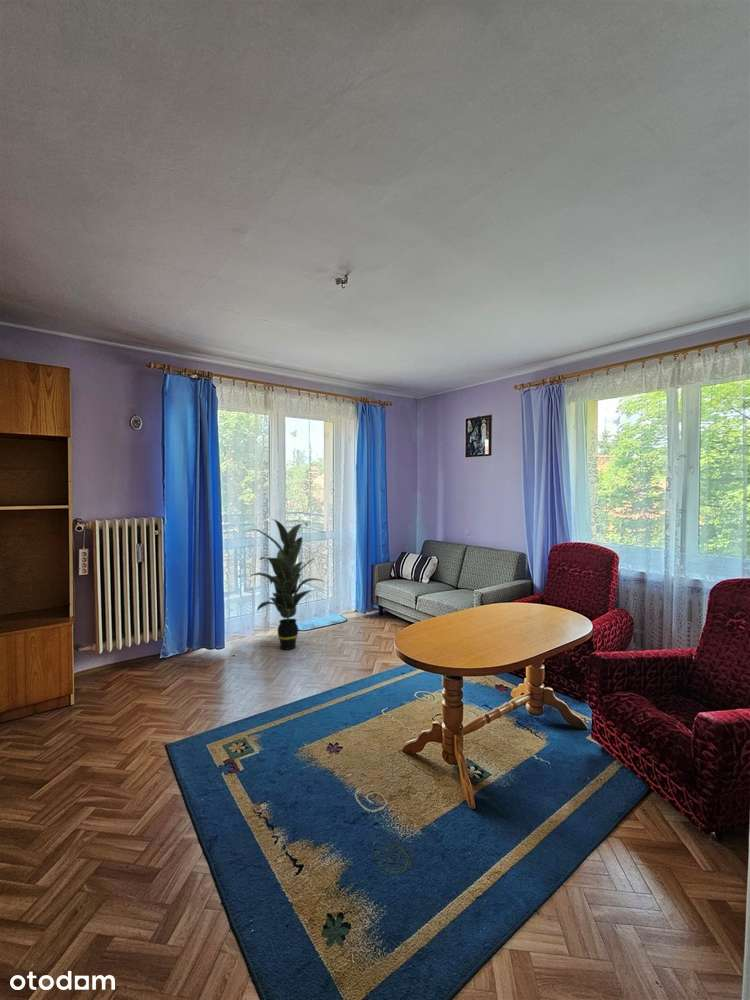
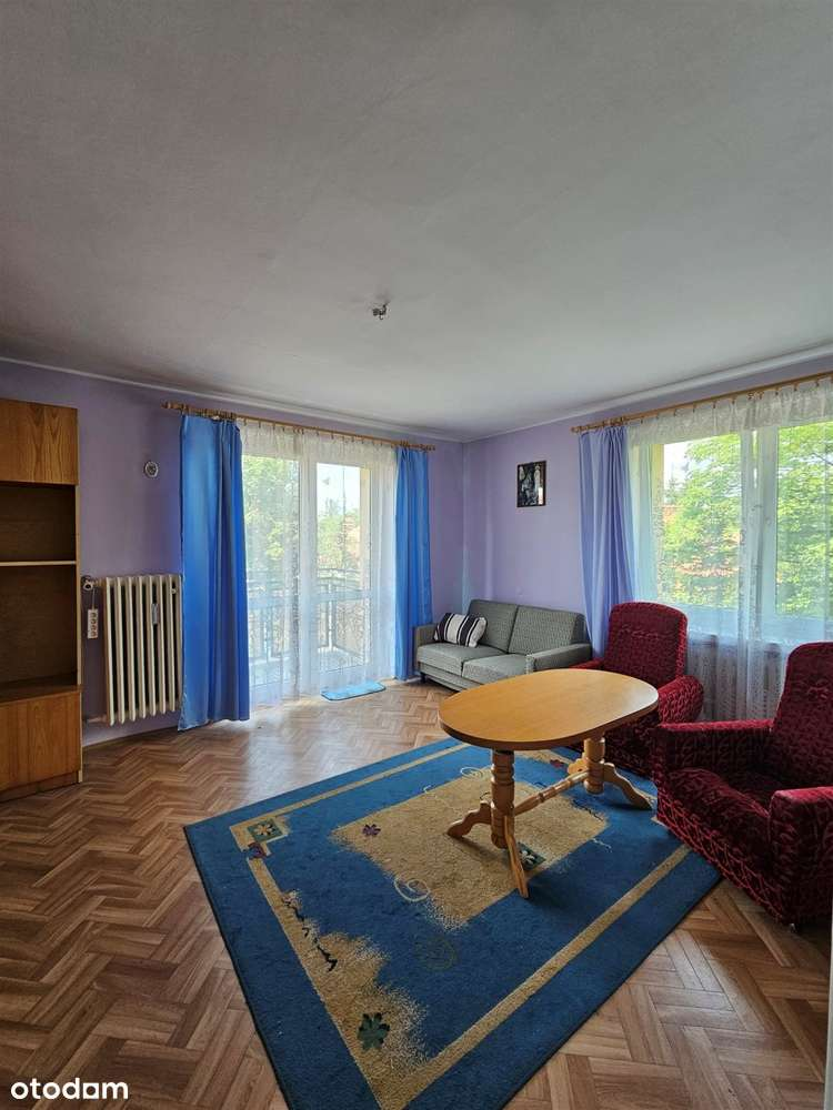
- indoor plant (281, 582)
